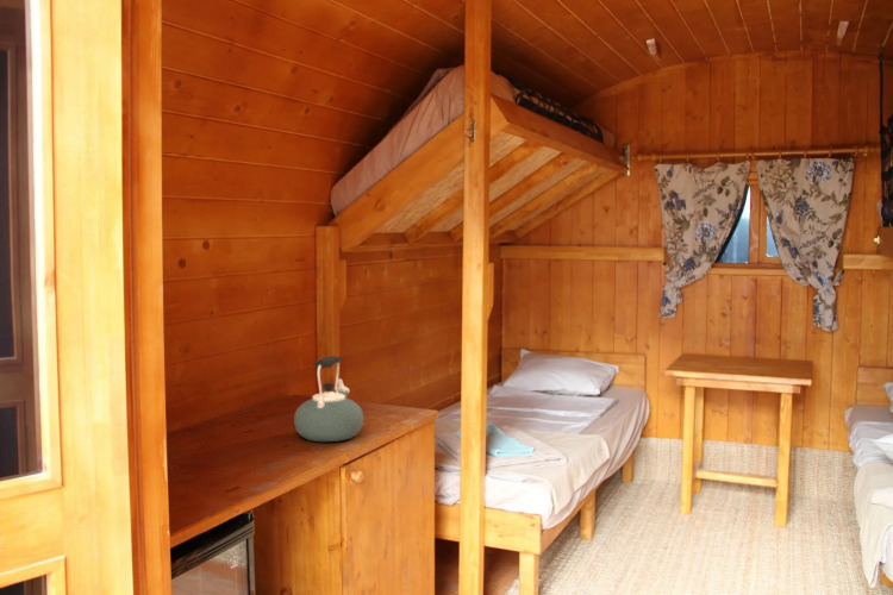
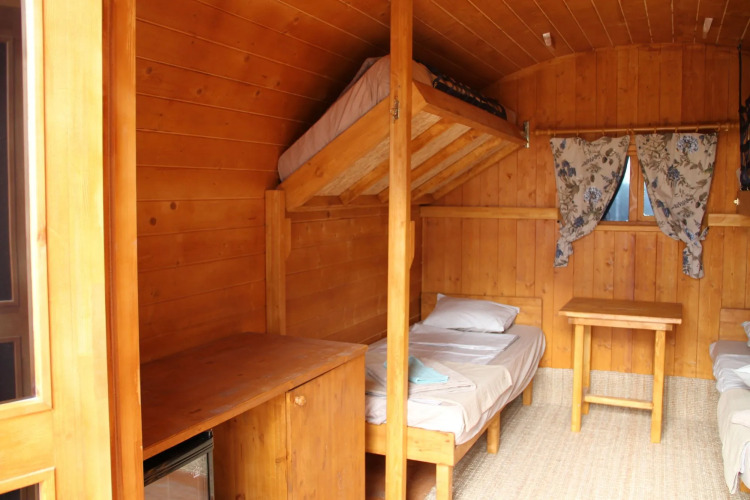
- kettle (331, 395)
